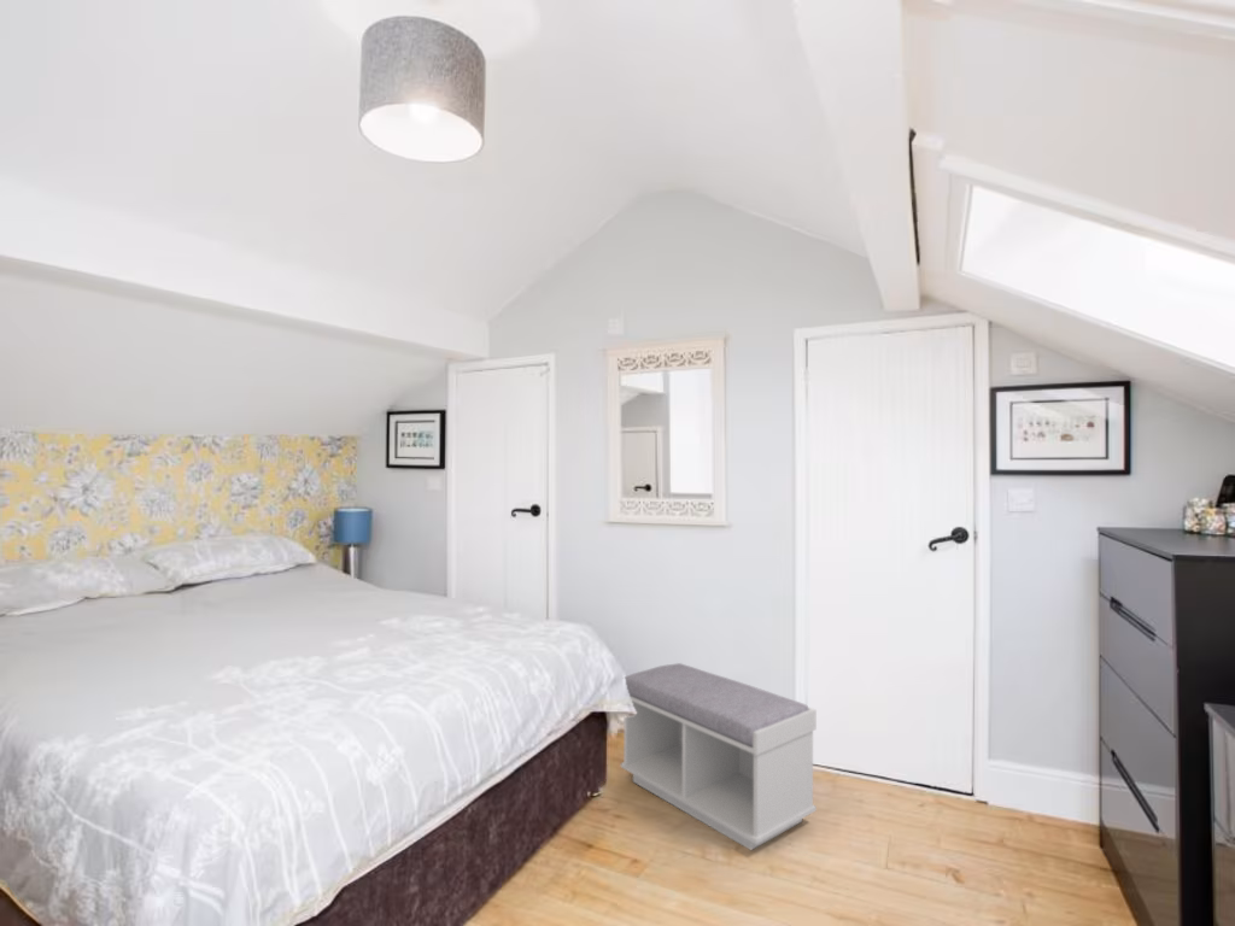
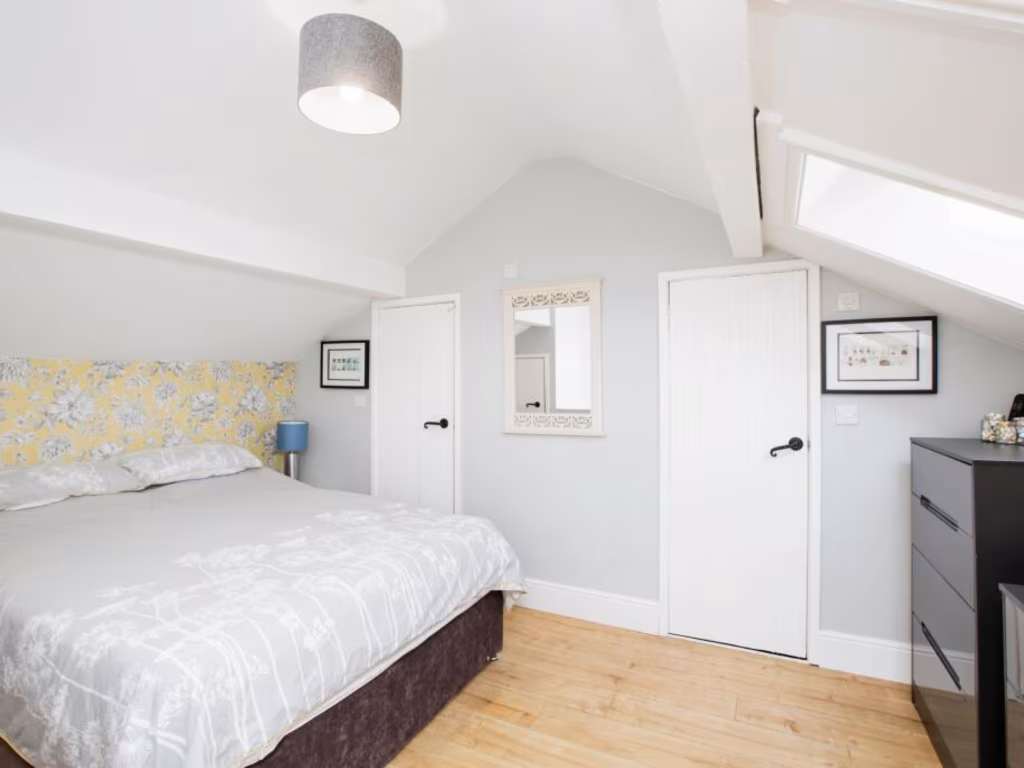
- bench (710, 743)
